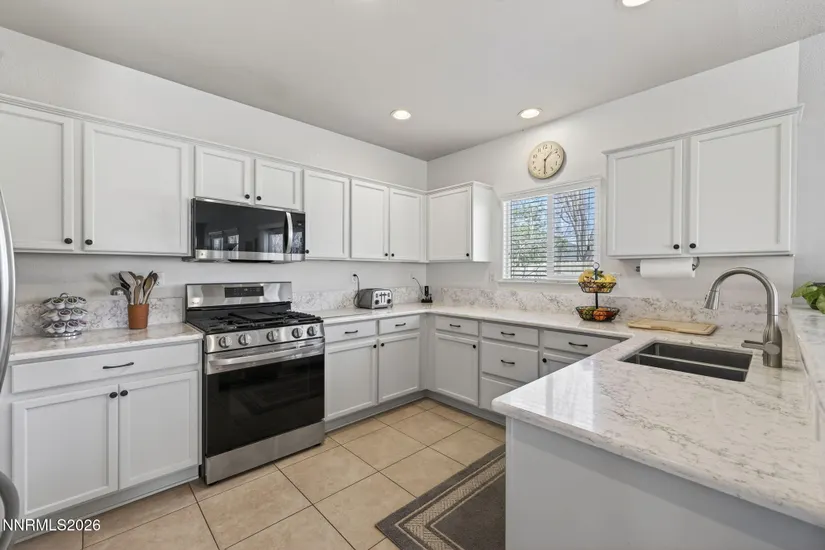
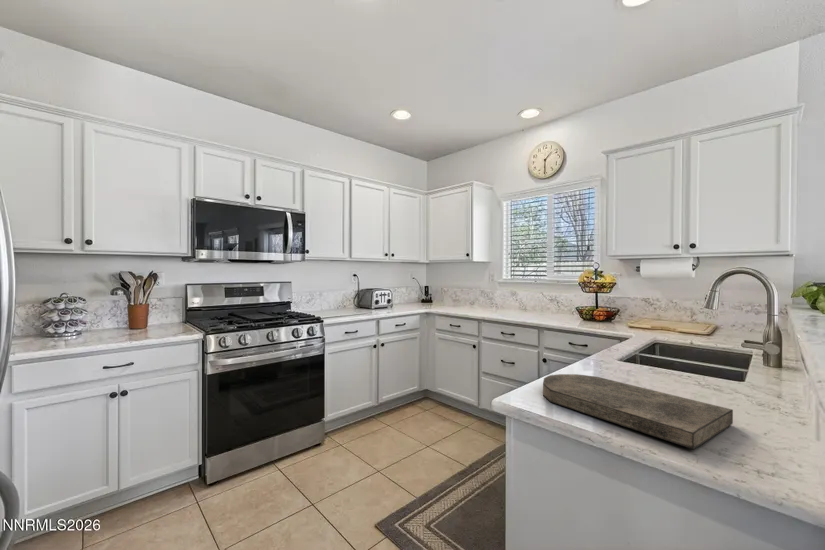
+ cutting board (617, 400)
